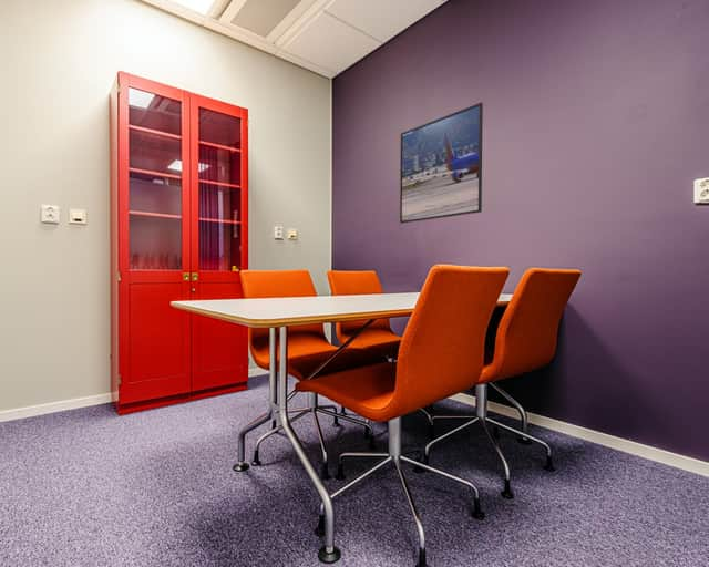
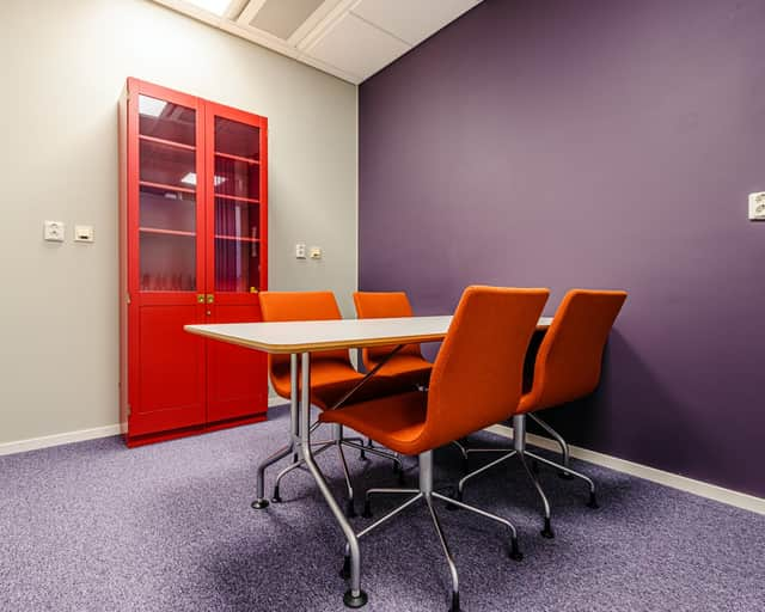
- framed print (436, 168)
